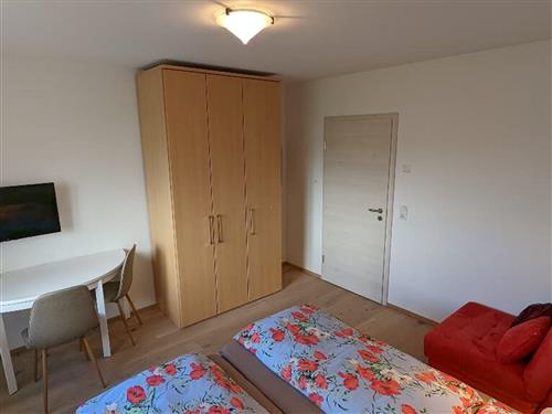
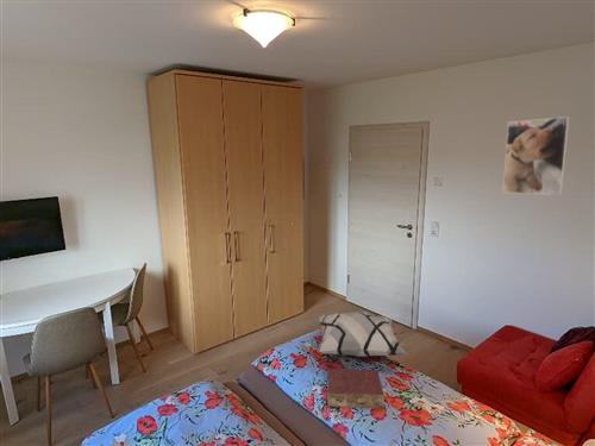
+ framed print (533, 157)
+ decorative pillow (357, 333)
+ book (353, 387)
